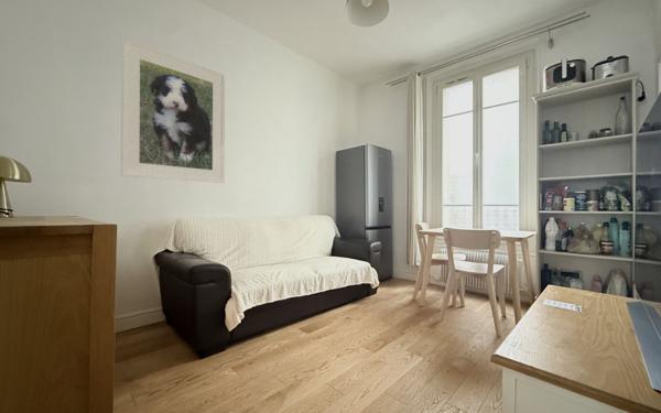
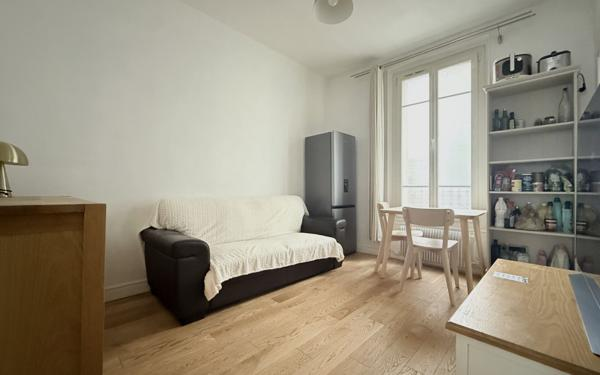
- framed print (178, 119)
